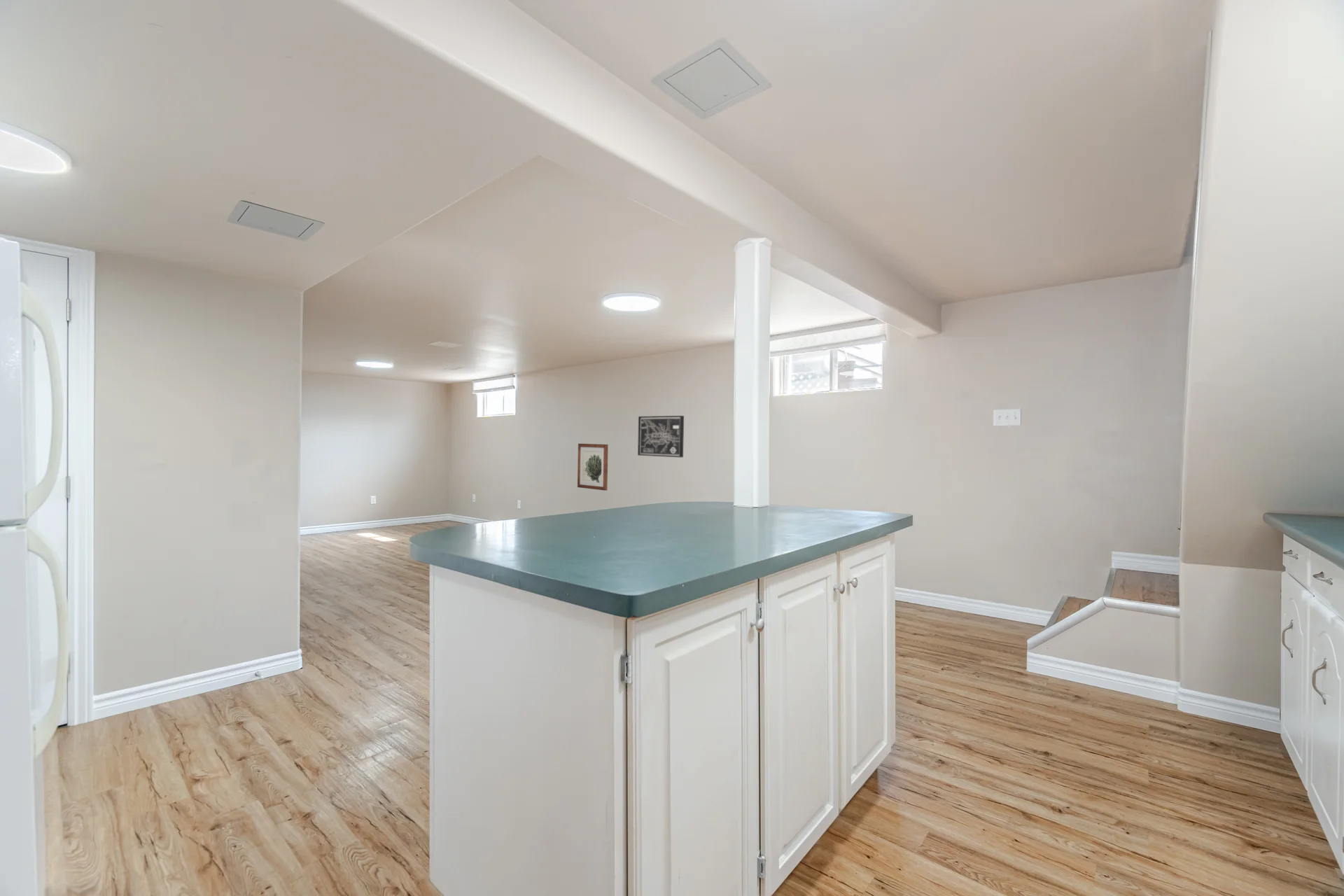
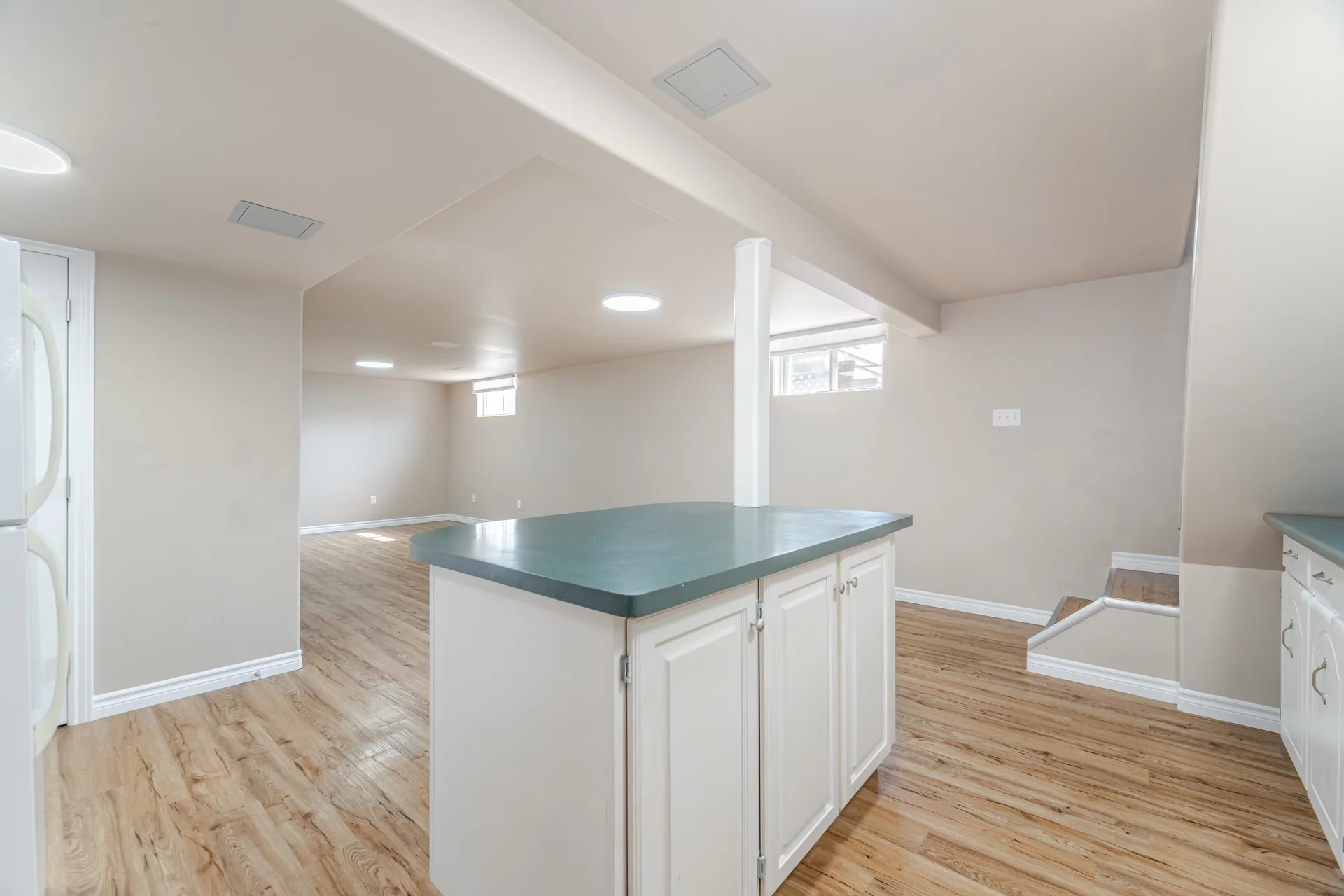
- wall art (592, 466)
- wall art (660, 436)
